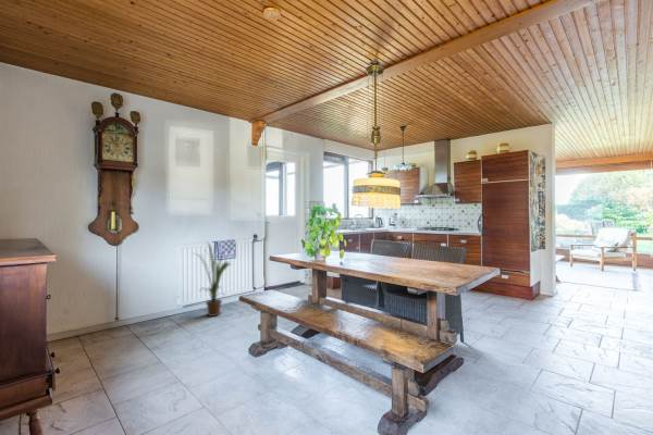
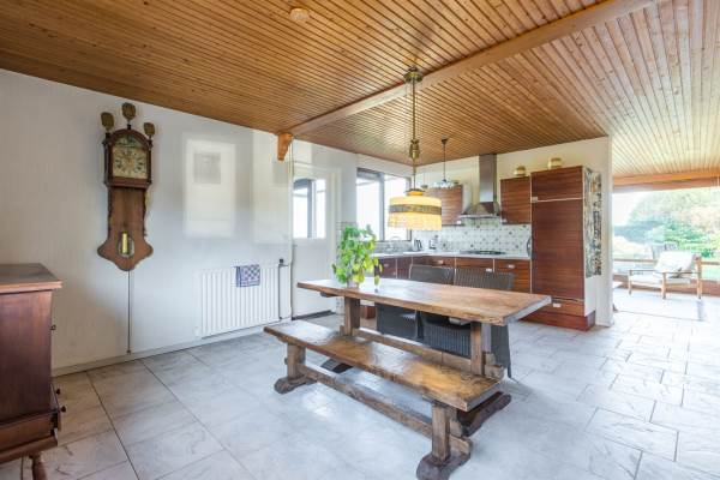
- house plant (212, 277)
